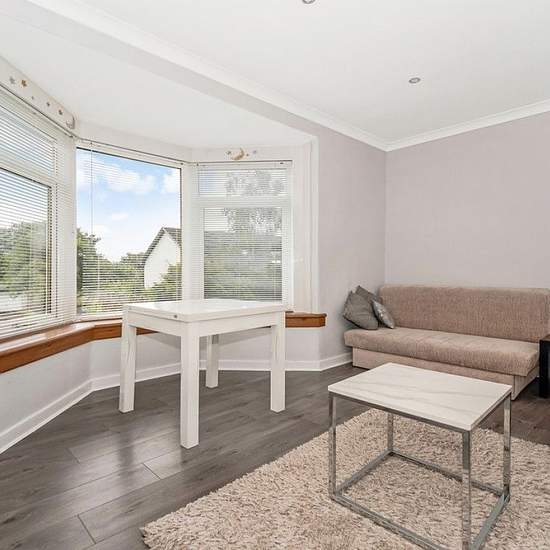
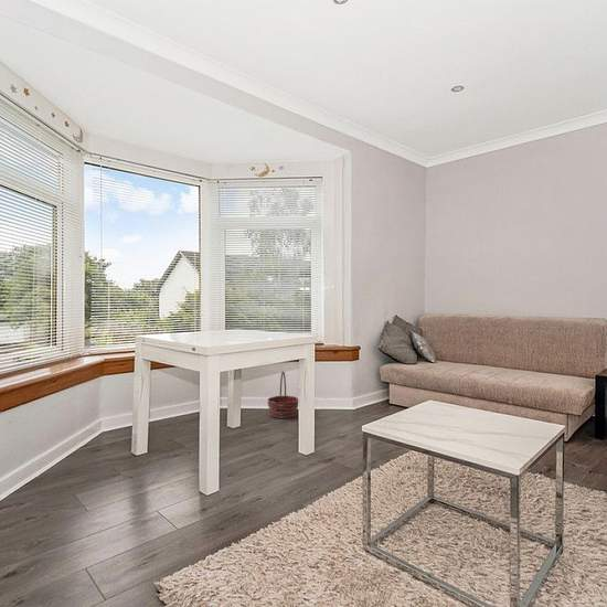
+ basket (285, 393)
